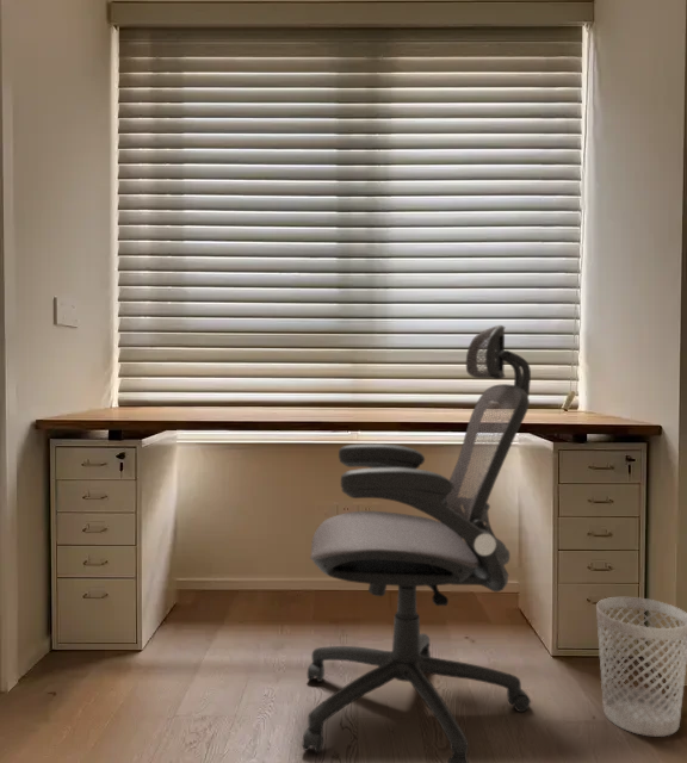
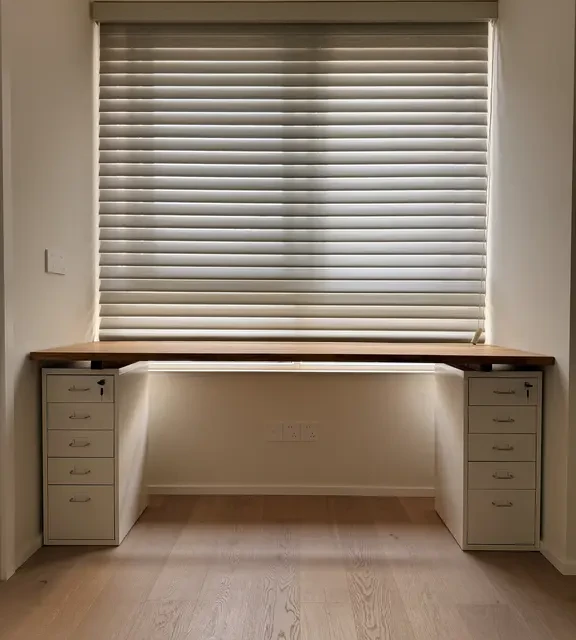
- chair (420, 519)
- wastebasket (640, 664)
